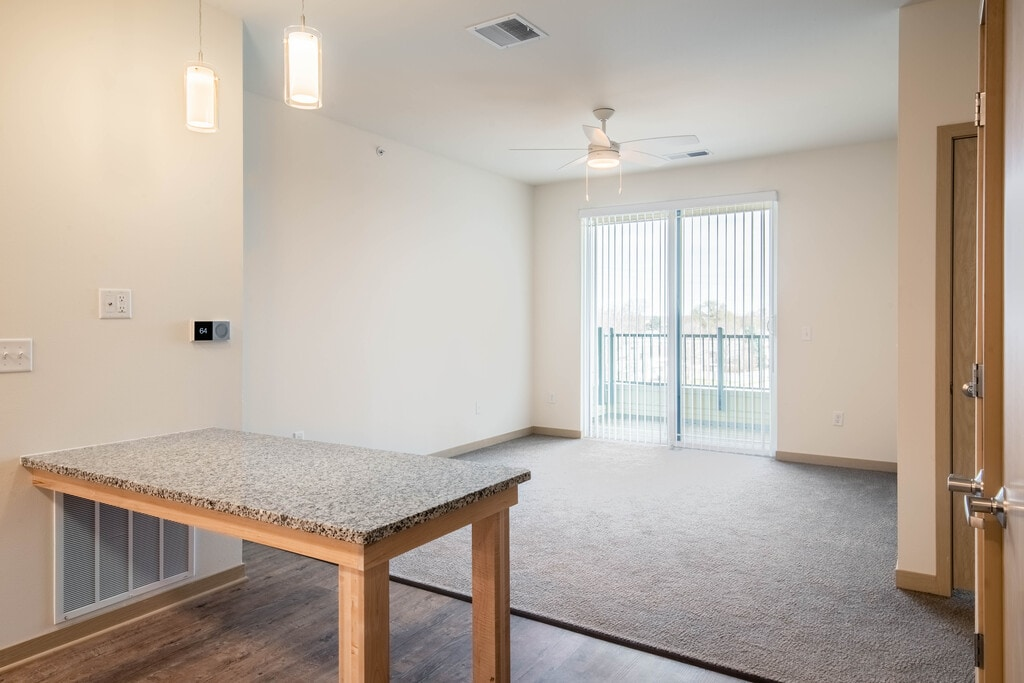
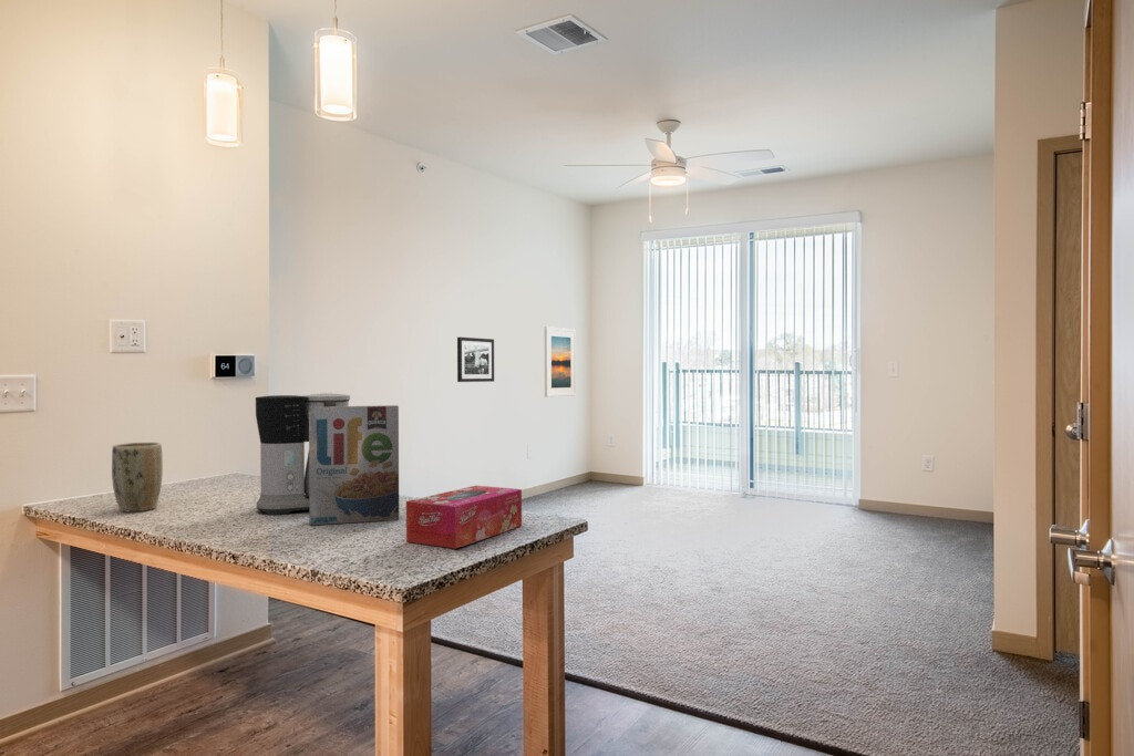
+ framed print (560, 362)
+ plant pot (137, 476)
+ tissue box (466, 514)
+ picture frame (476, 360)
+ coffee maker (303, 452)
+ cereal box (354, 463)
